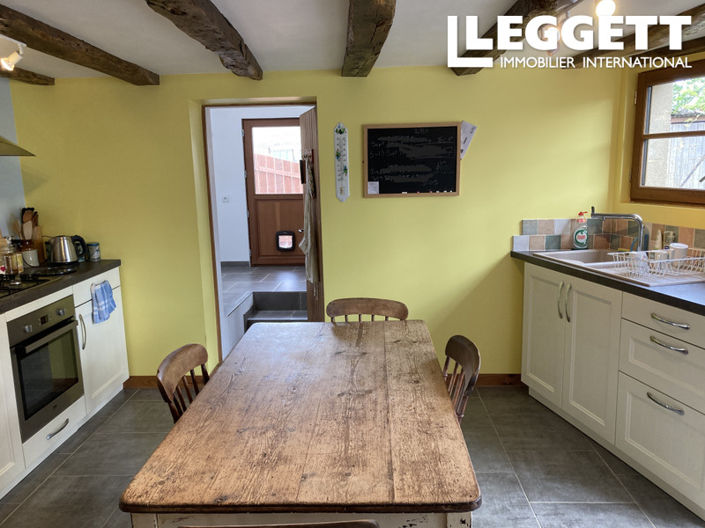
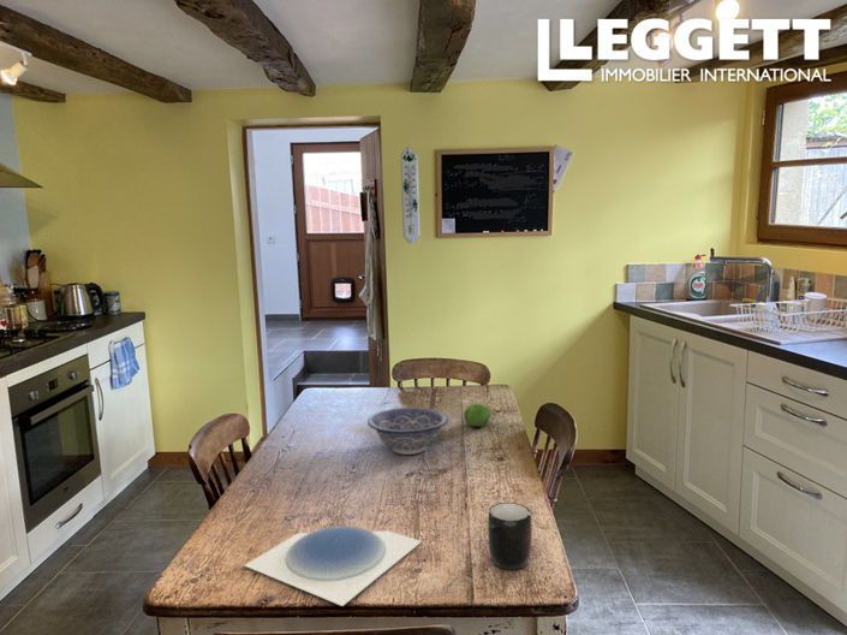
+ decorative bowl (408, 433)
+ plate (335, 547)
+ fruit (477, 414)
+ mug (509, 532)
